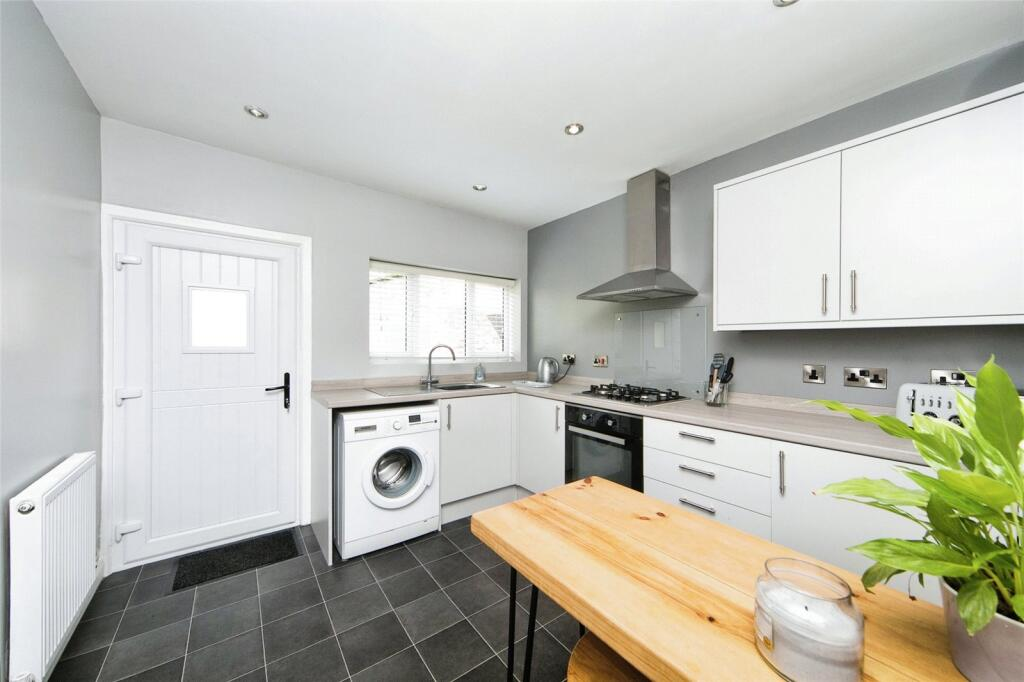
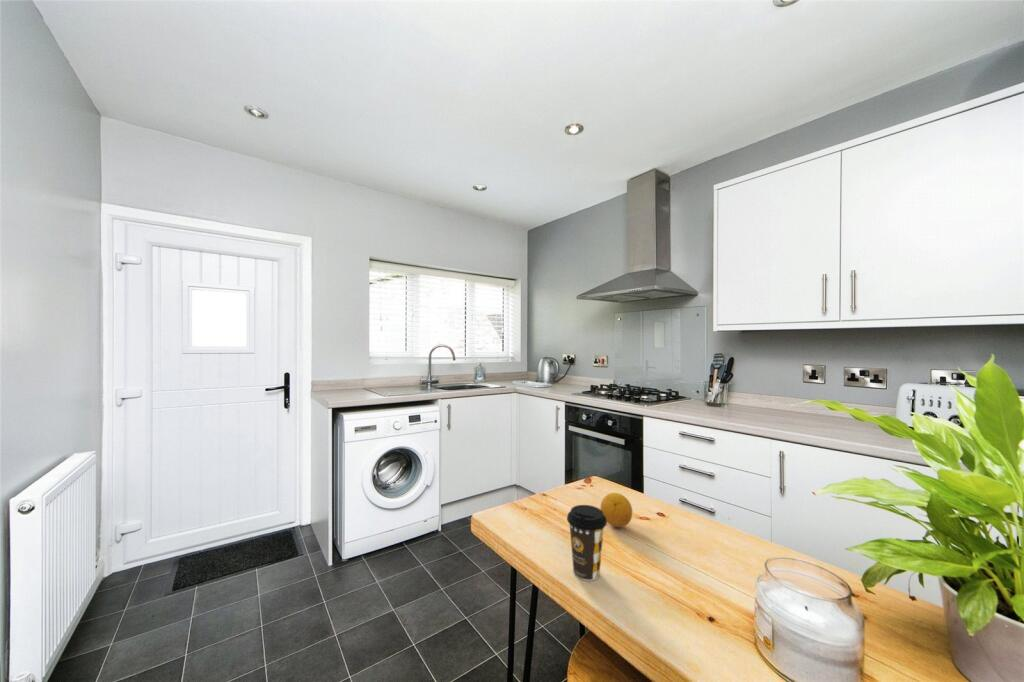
+ coffee cup (586, 542)
+ fruit (616, 509)
